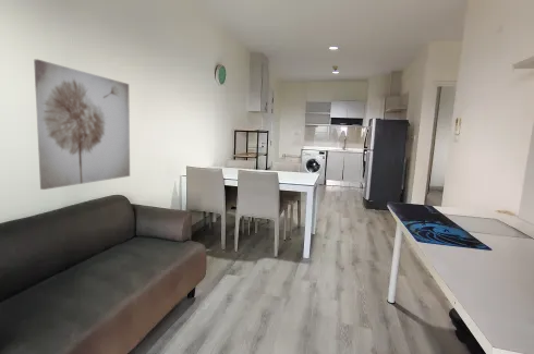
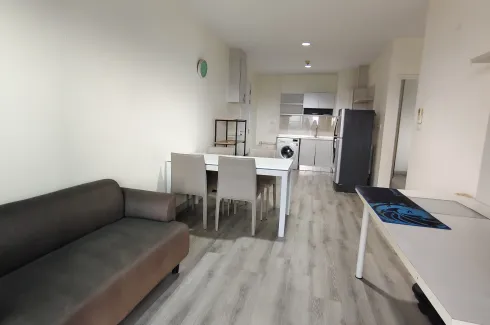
- wall art (90, 129)
